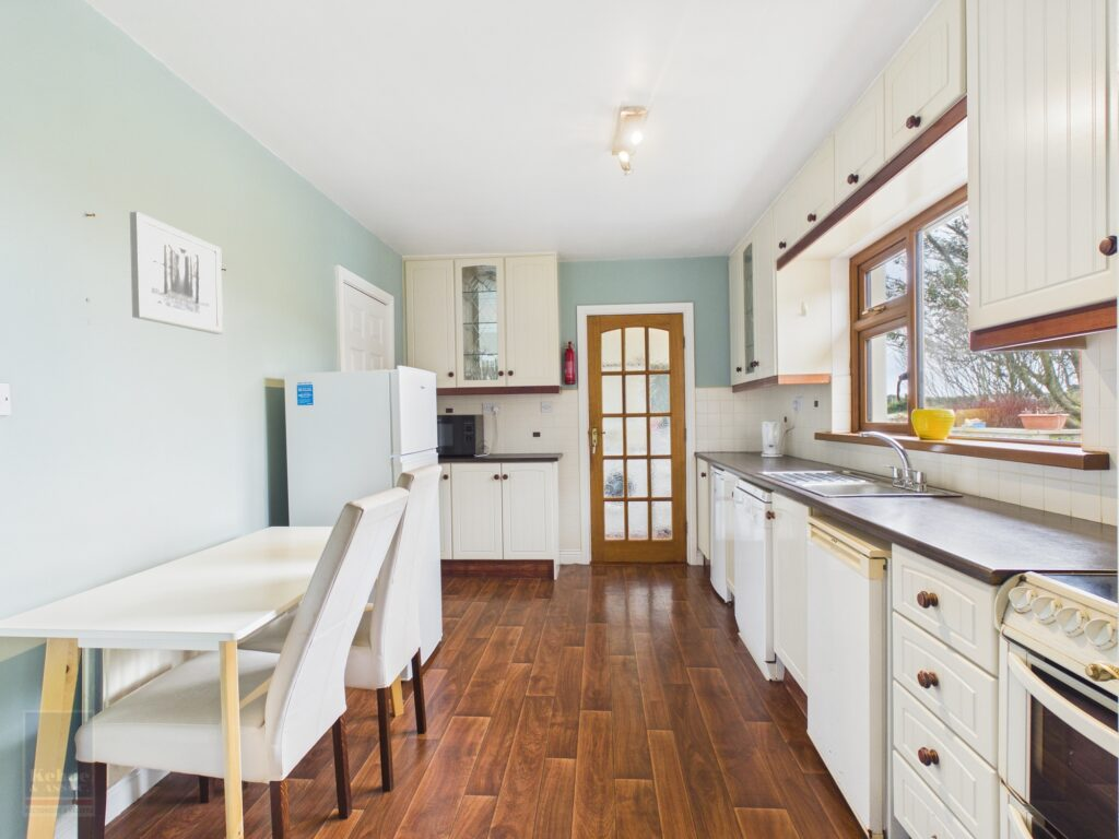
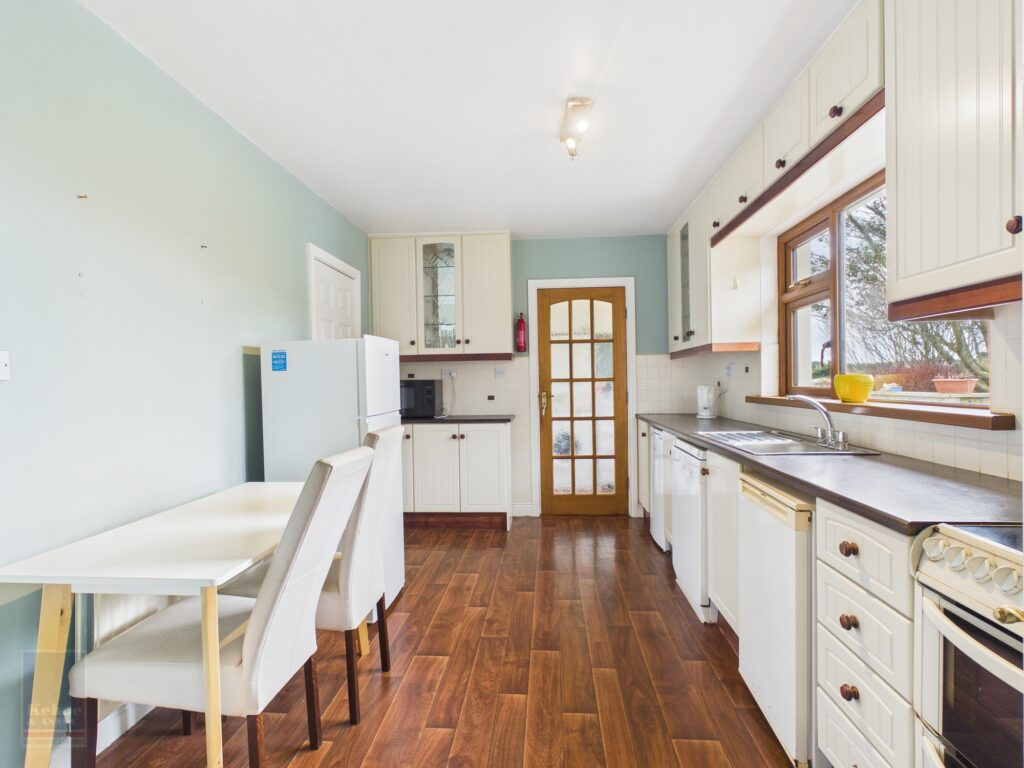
- wall art (180, 279)
